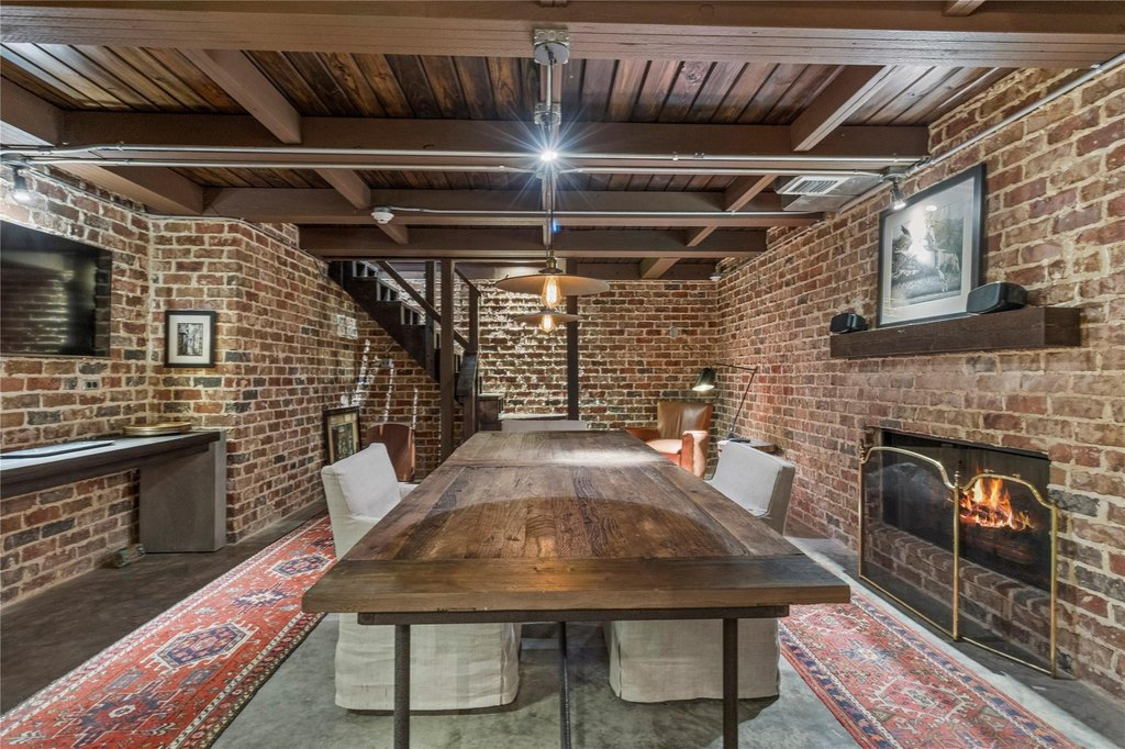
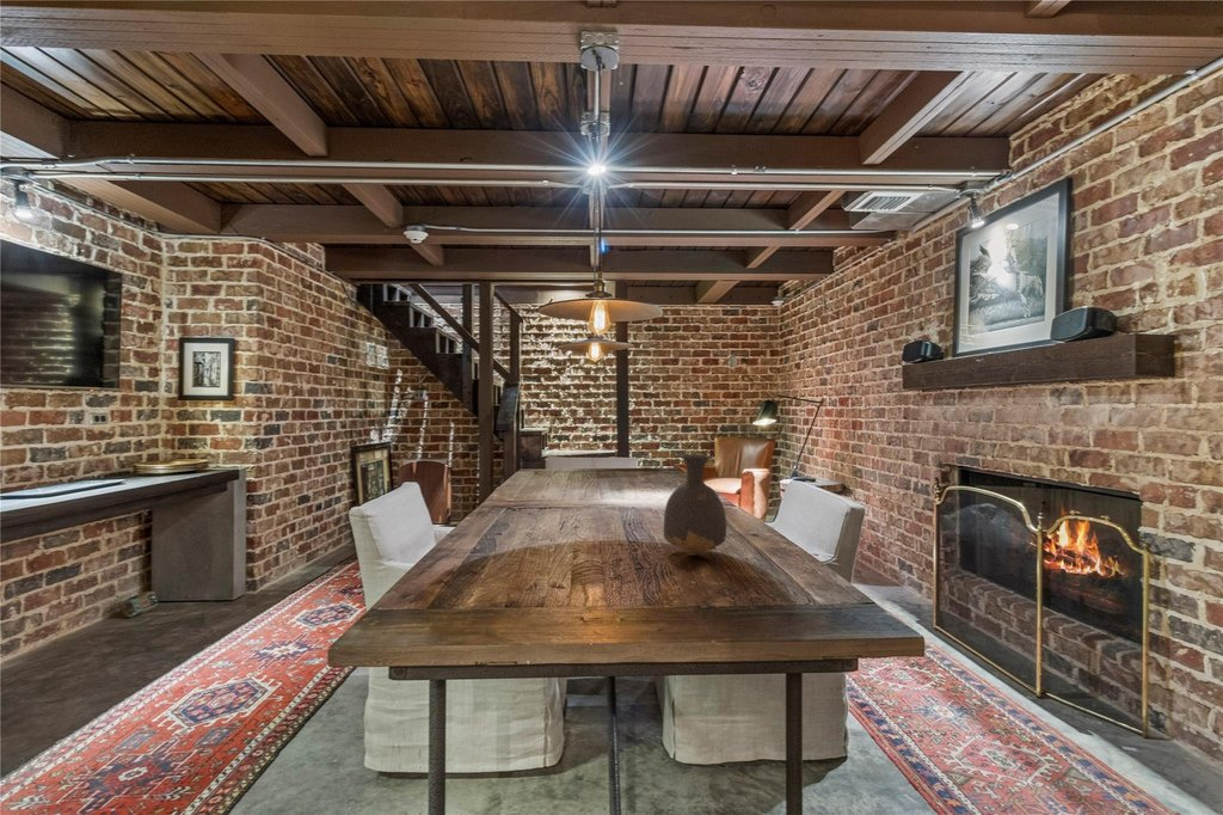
+ vase (695, 505)
